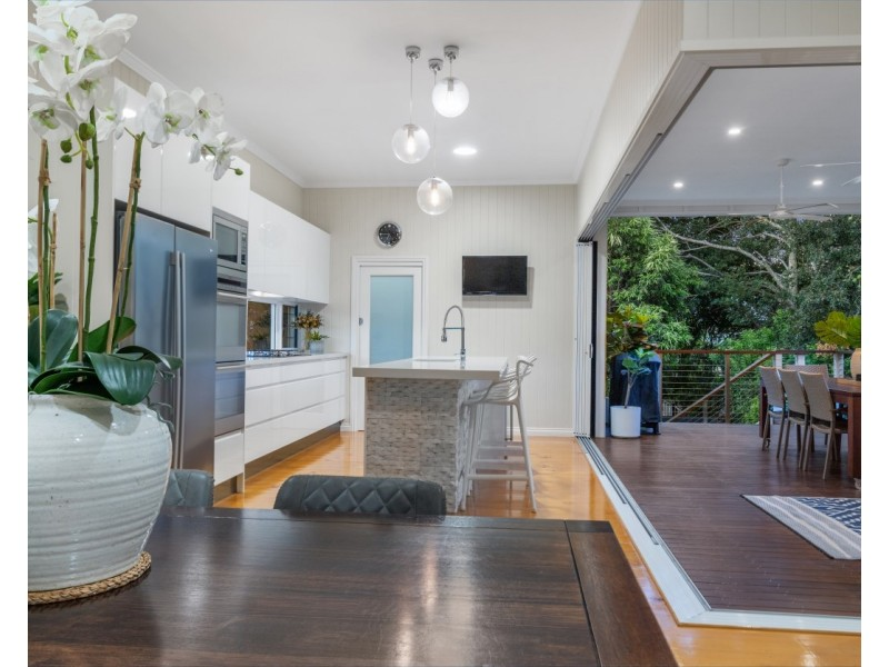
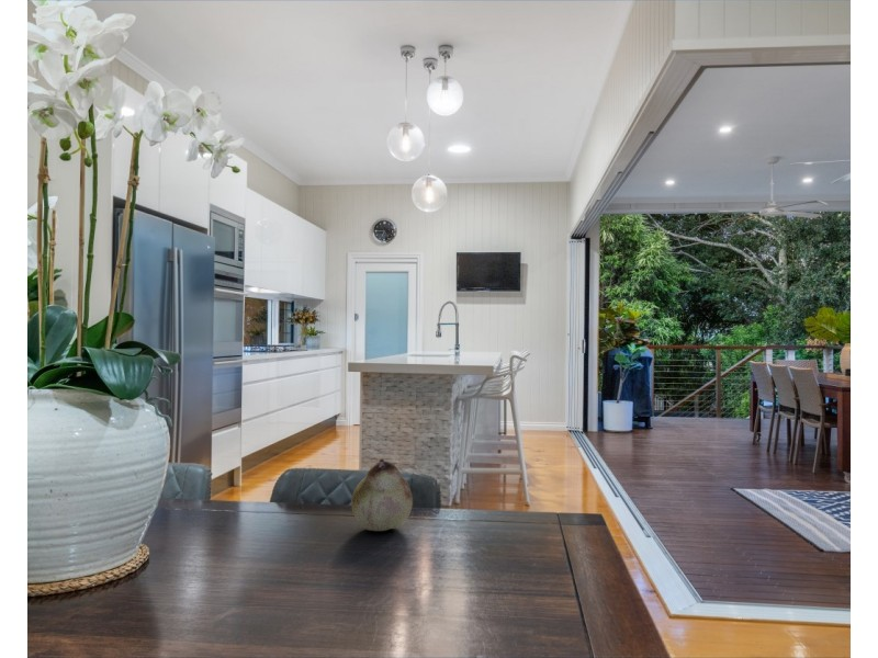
+ fruit (380, 491)
